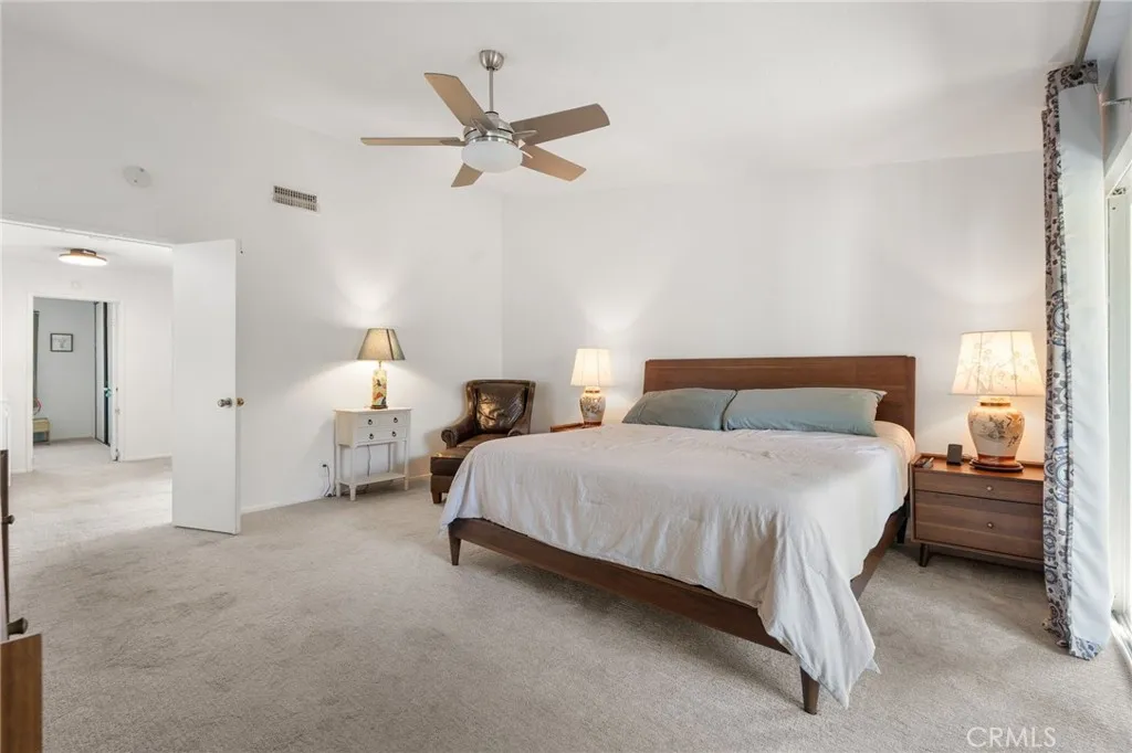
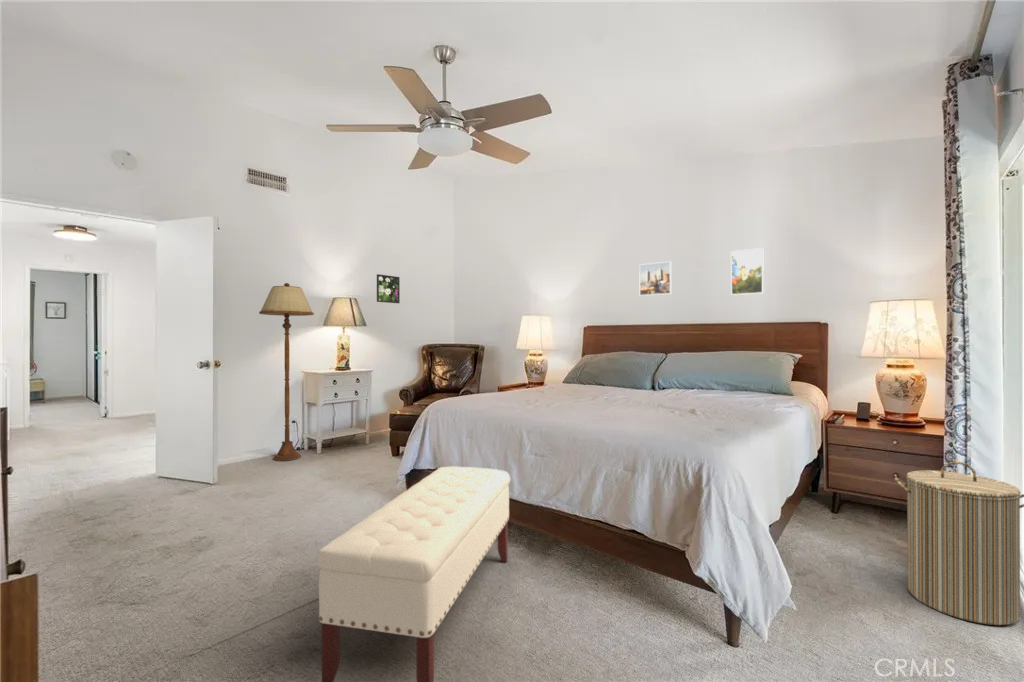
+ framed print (388, 289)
+ laundry hamper (960, 531)
+ floor lamp (287, 370)
+ bench (435, 554)
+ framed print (746, 272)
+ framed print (655, 278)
